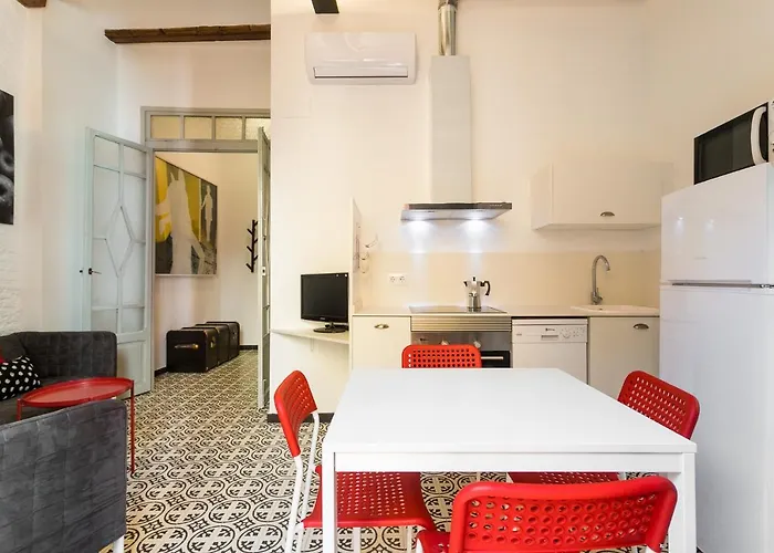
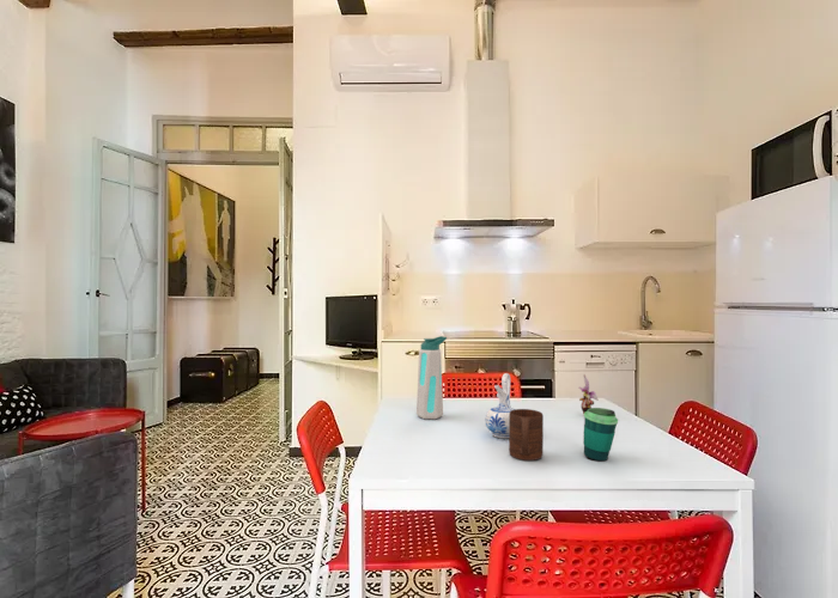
+ cup (527, 435)
+ cup (600, 434)
+ ceramic pitcher (503, 404)
+ water bottle (431, 376)
+ flower (589, 396)
